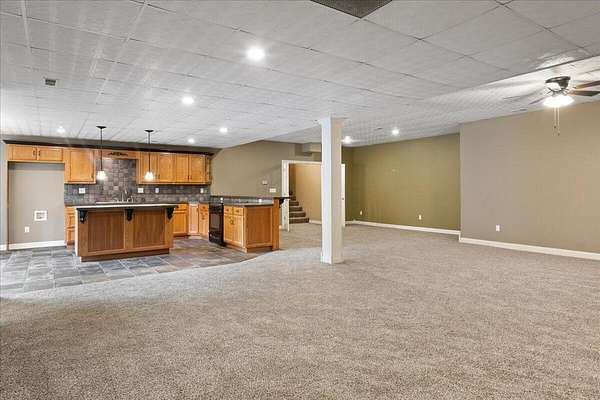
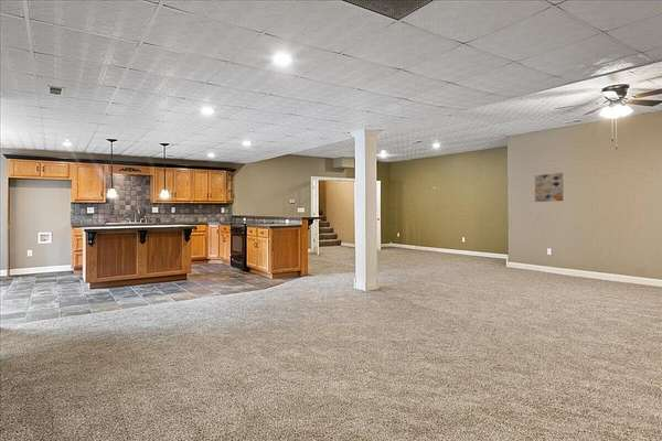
+ wall art (548, 187)
